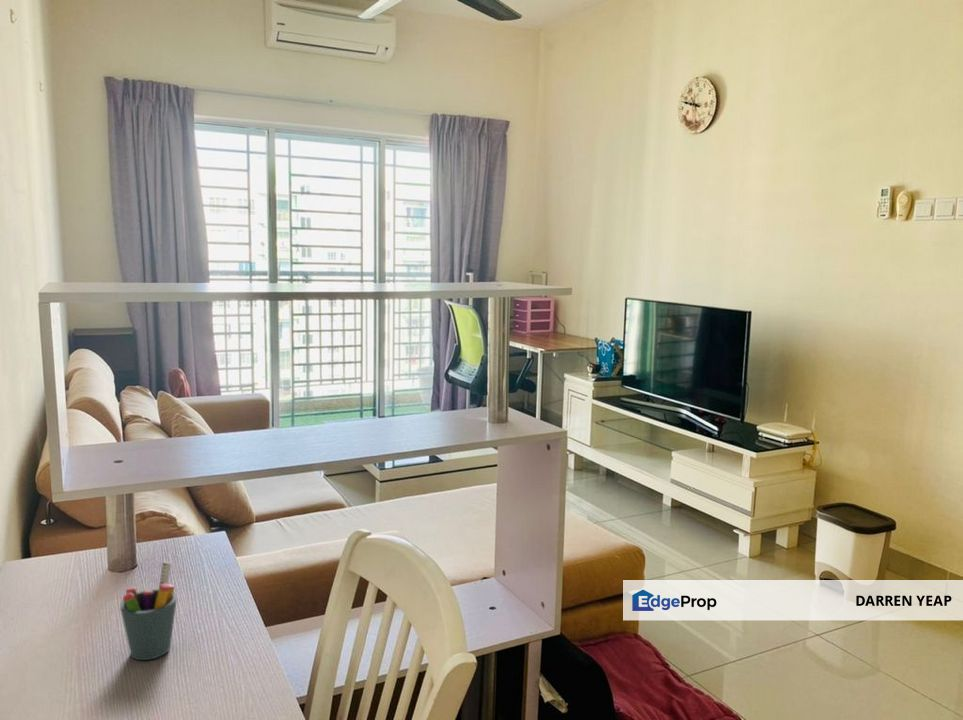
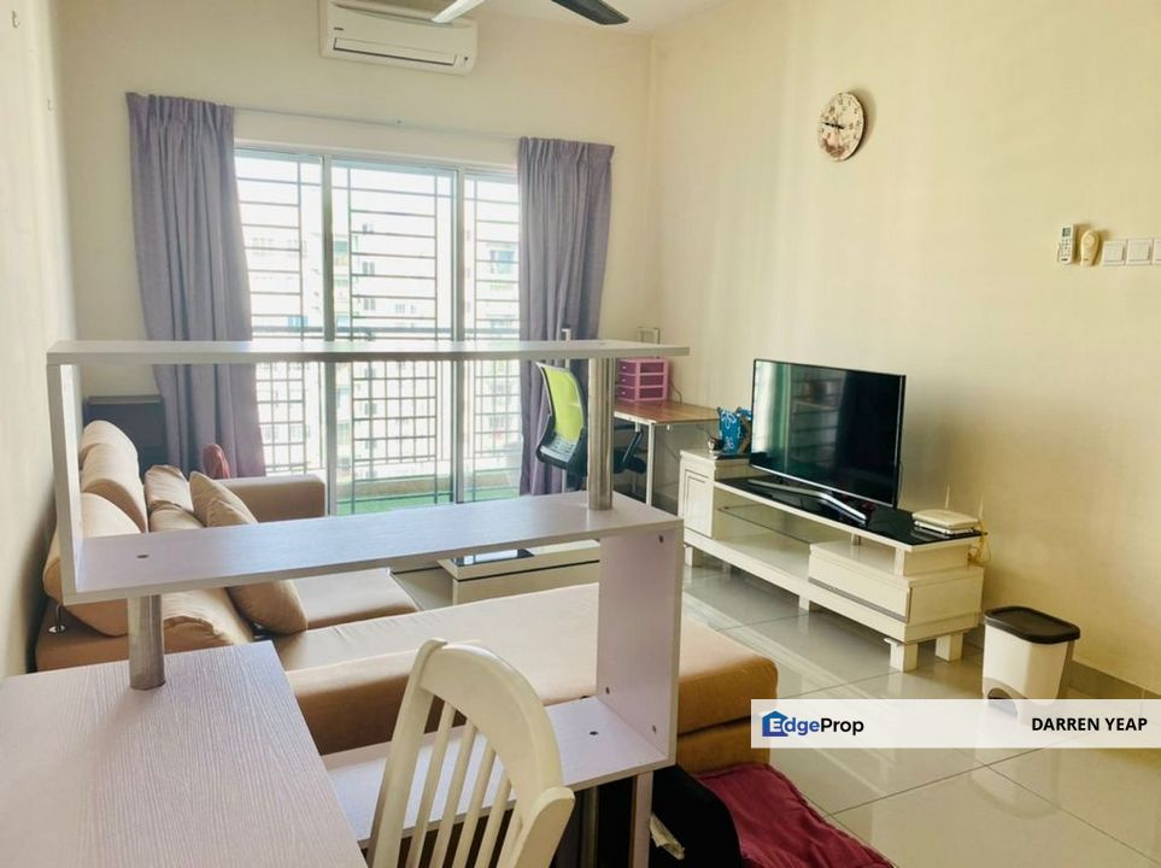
- pen holder (149, 612)
